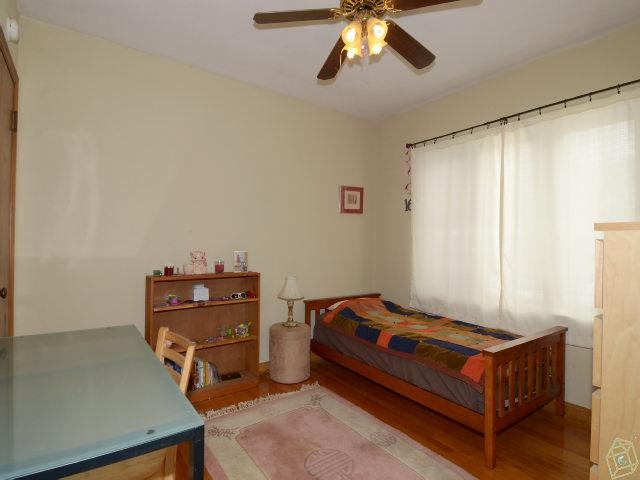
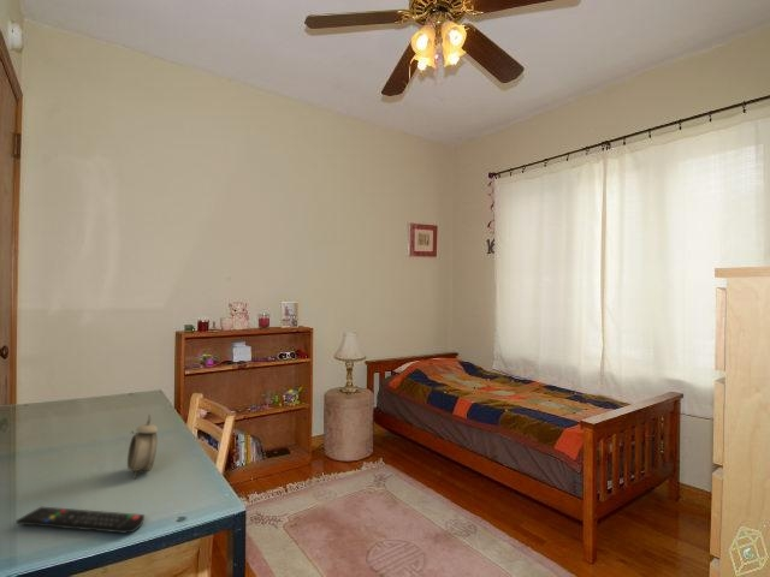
+ alarm clock (142, 442)
+ remote control (82, 521)
